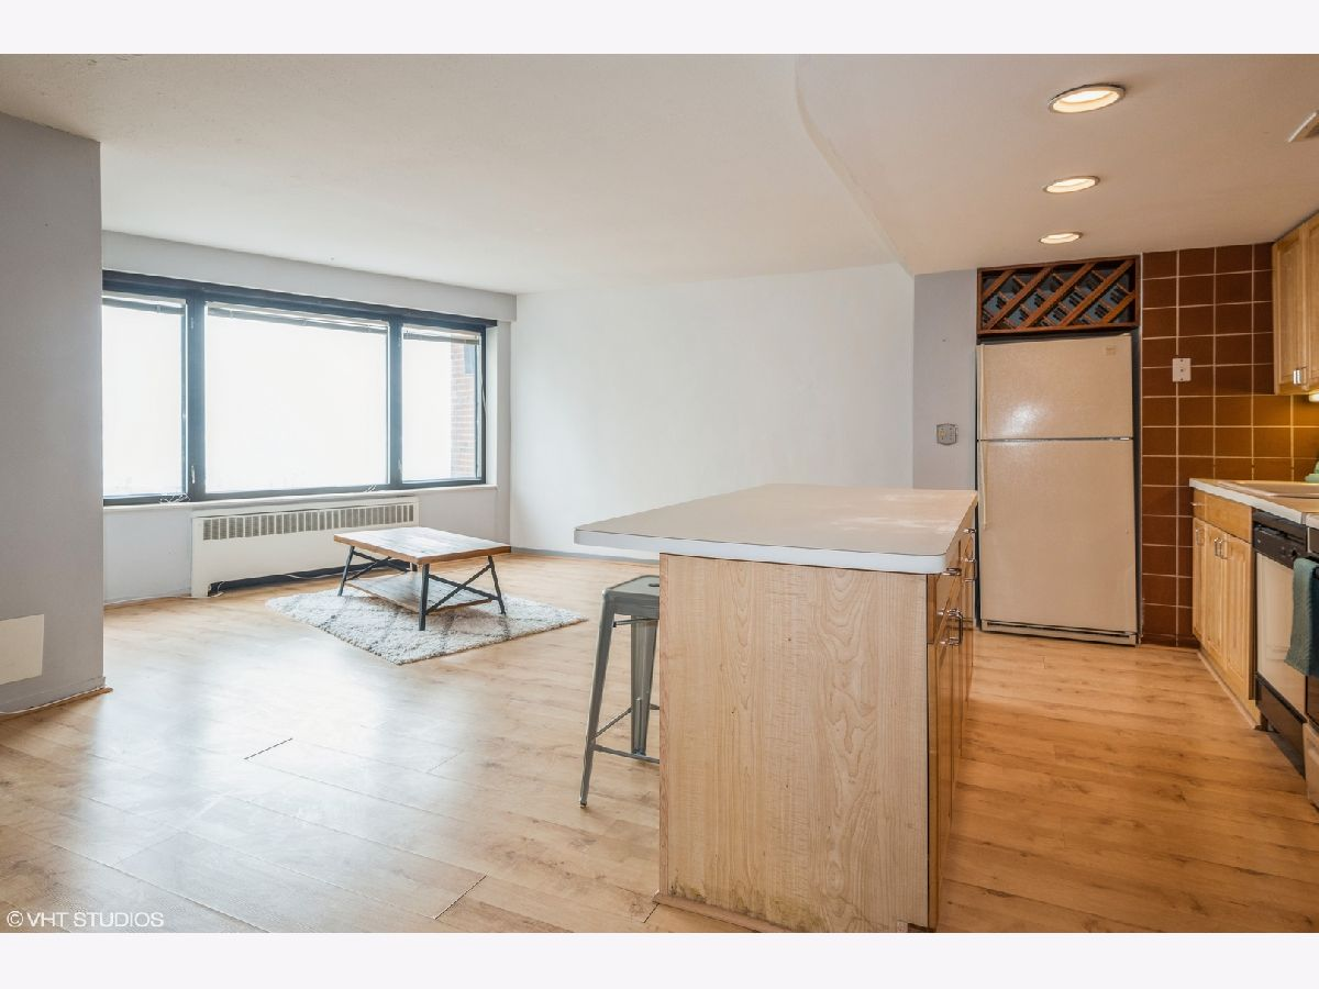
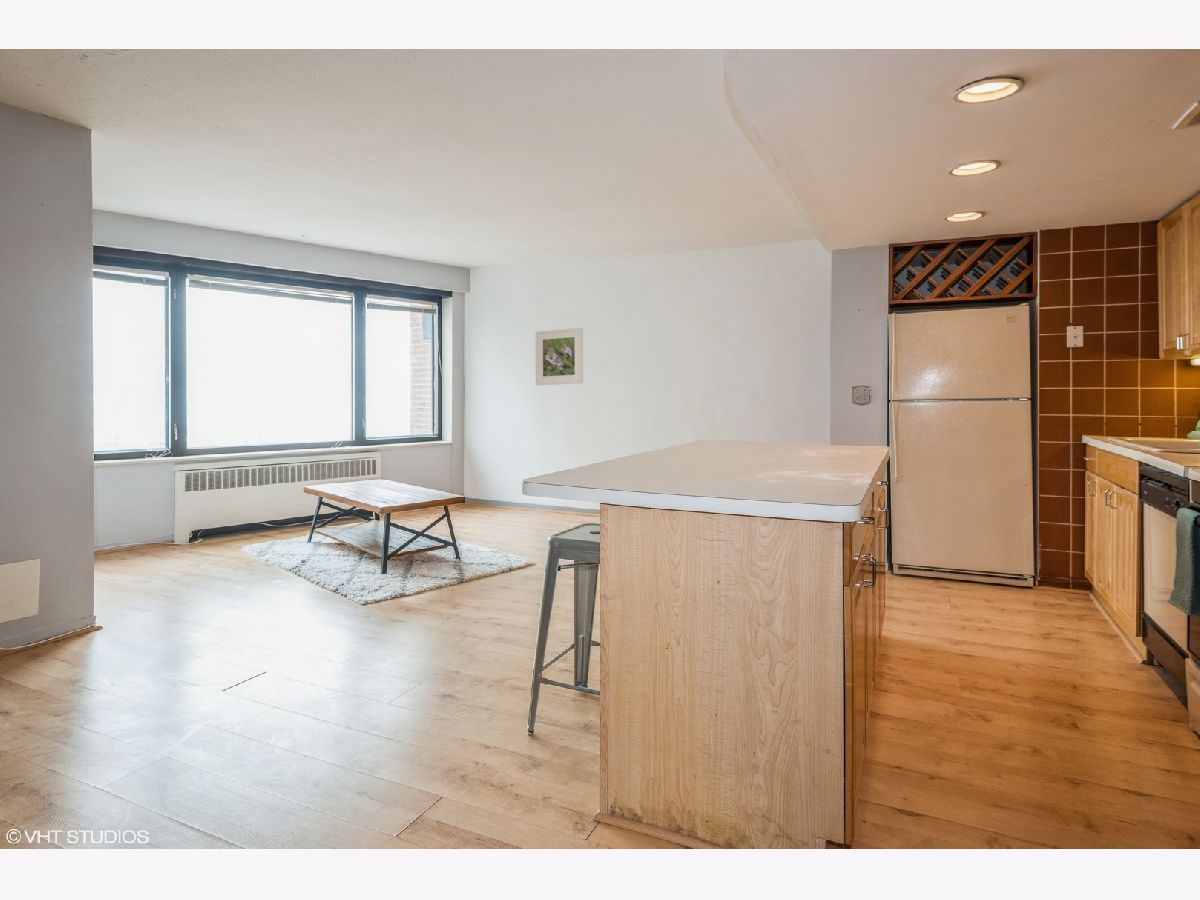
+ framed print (558, 357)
